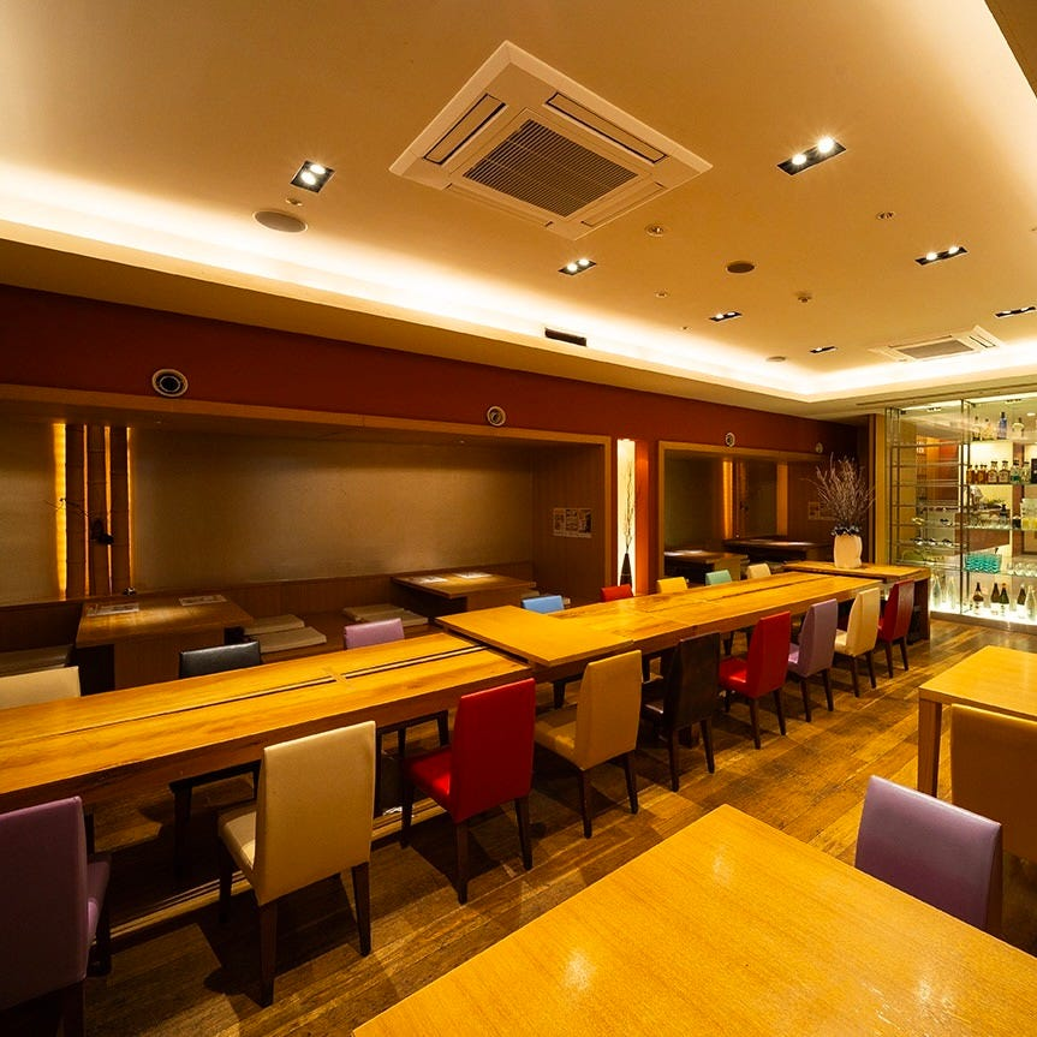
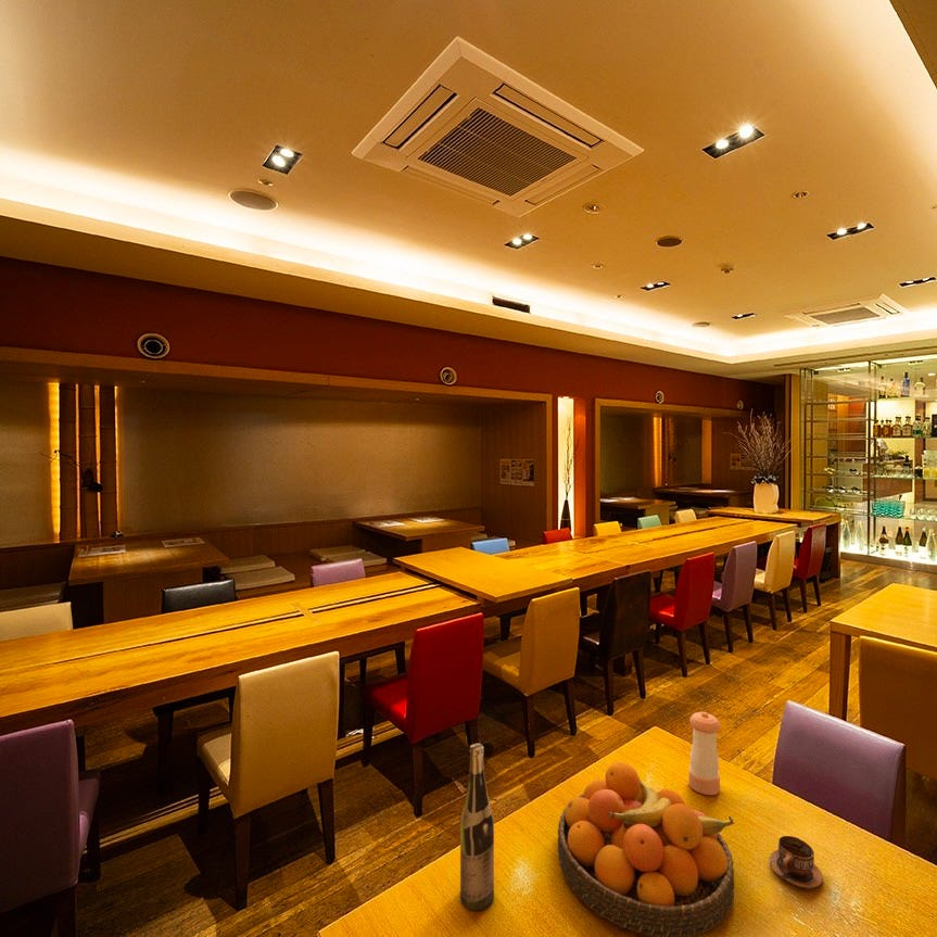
+ cup (794, 859)
+ pepper shaker (704, 749)
+ wine bottle (477, 821)
+ fruit bowl (641, 827)
